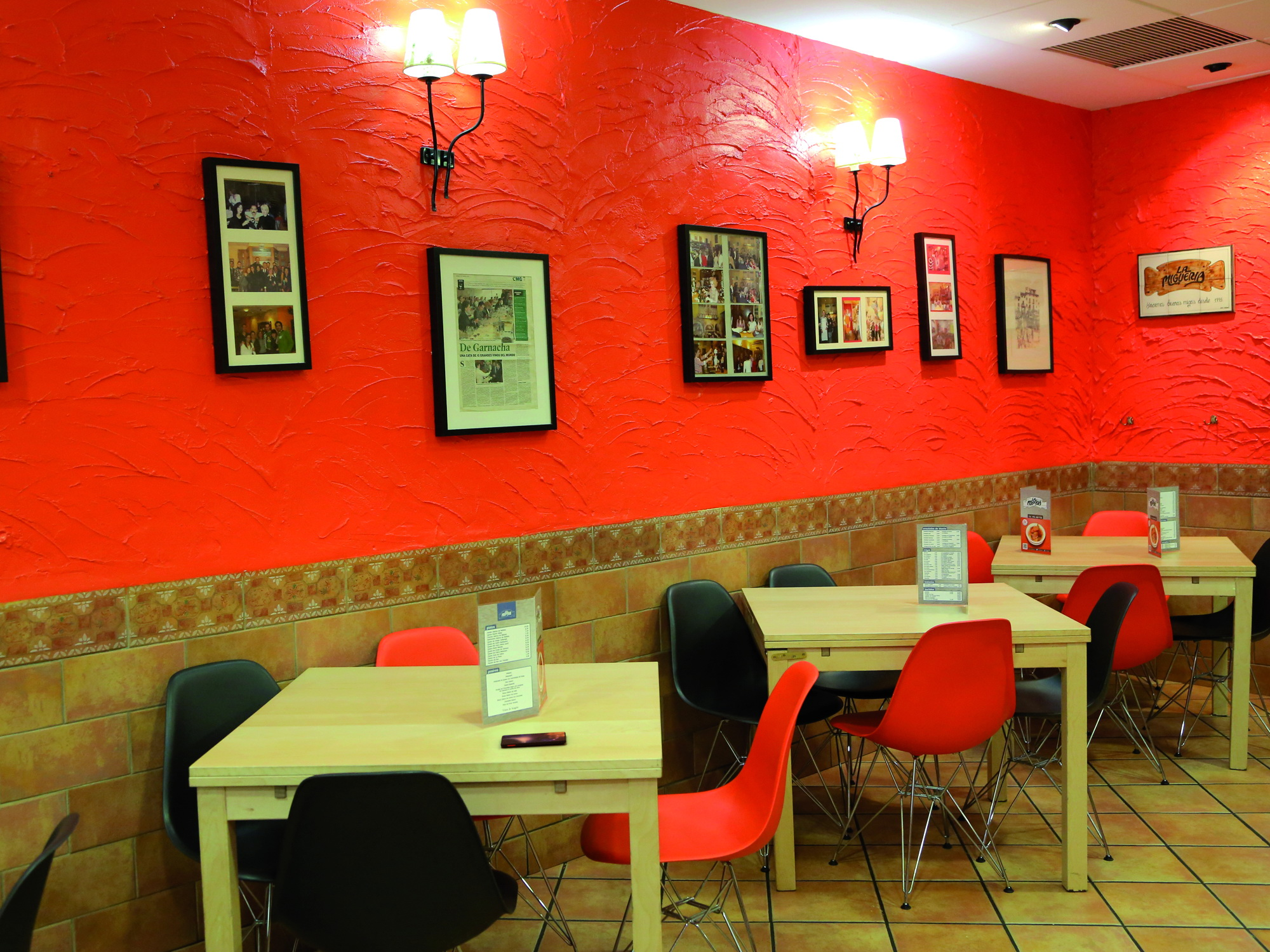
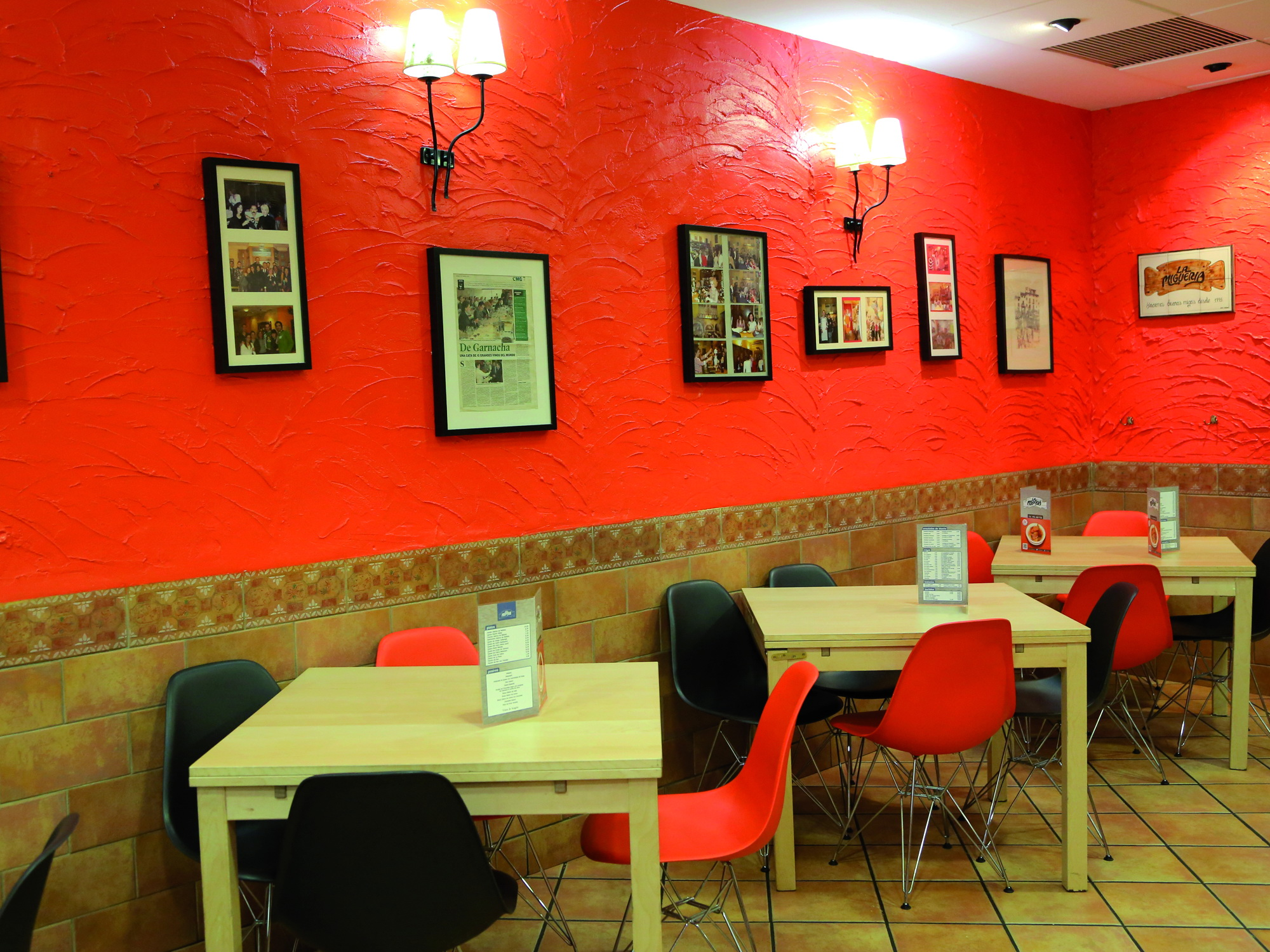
- smartphone (533, 739)
